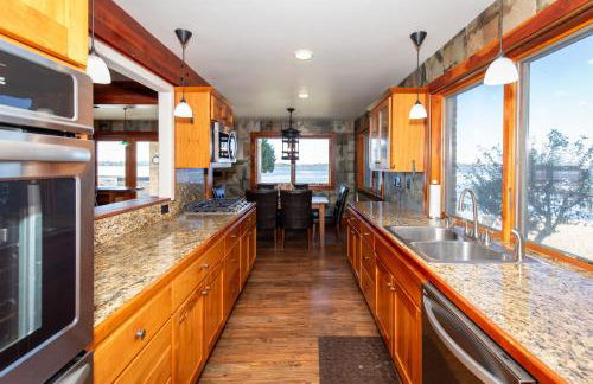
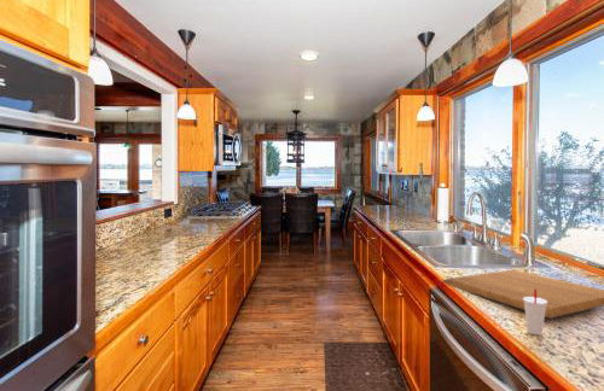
+ cup (534, 310)
+ chopping board (527, 287)
